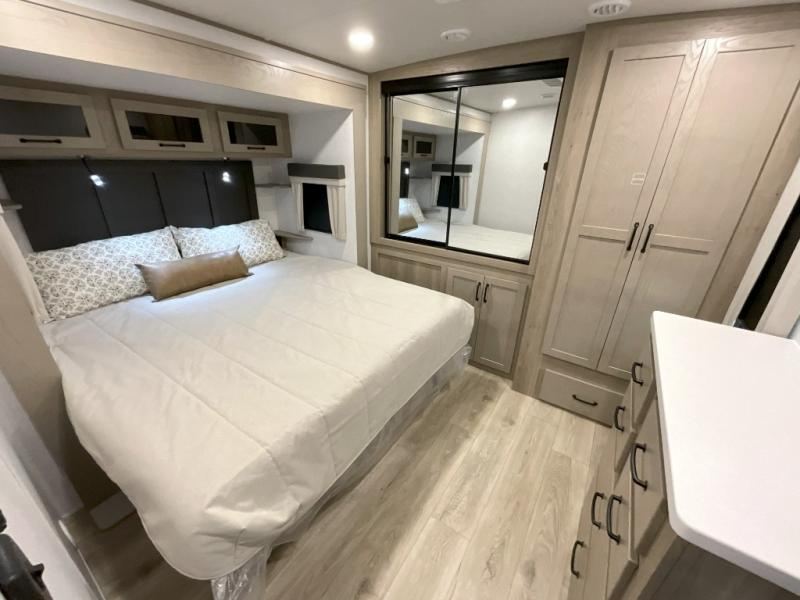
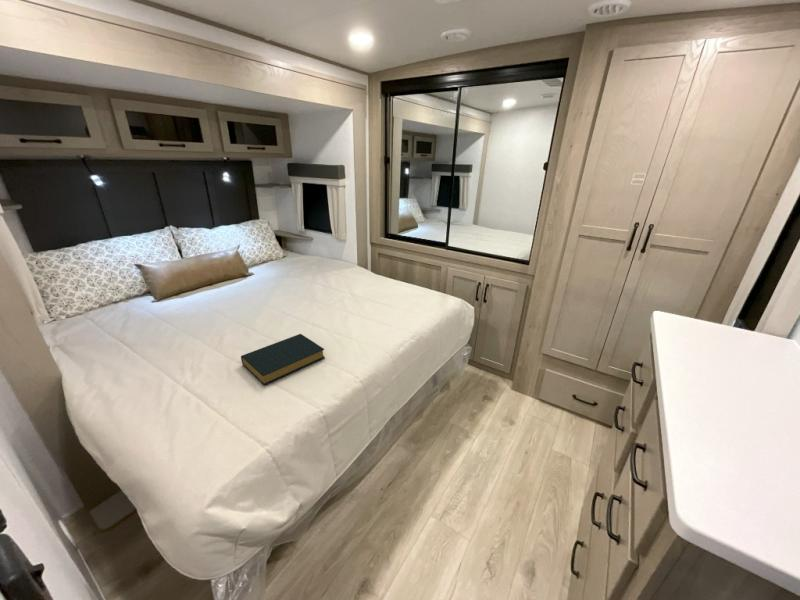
+ hardback book (284, 356)
